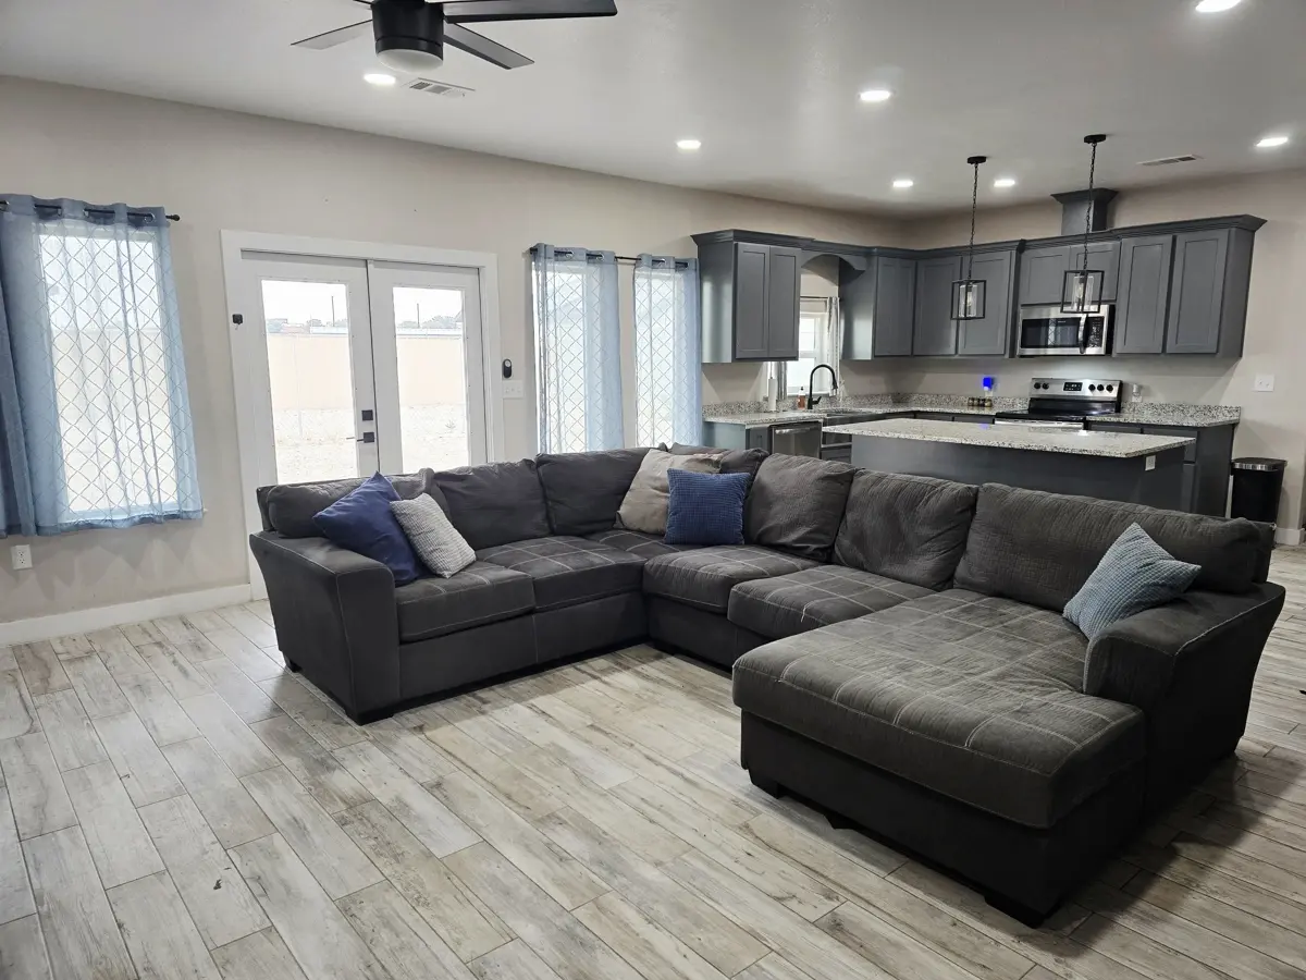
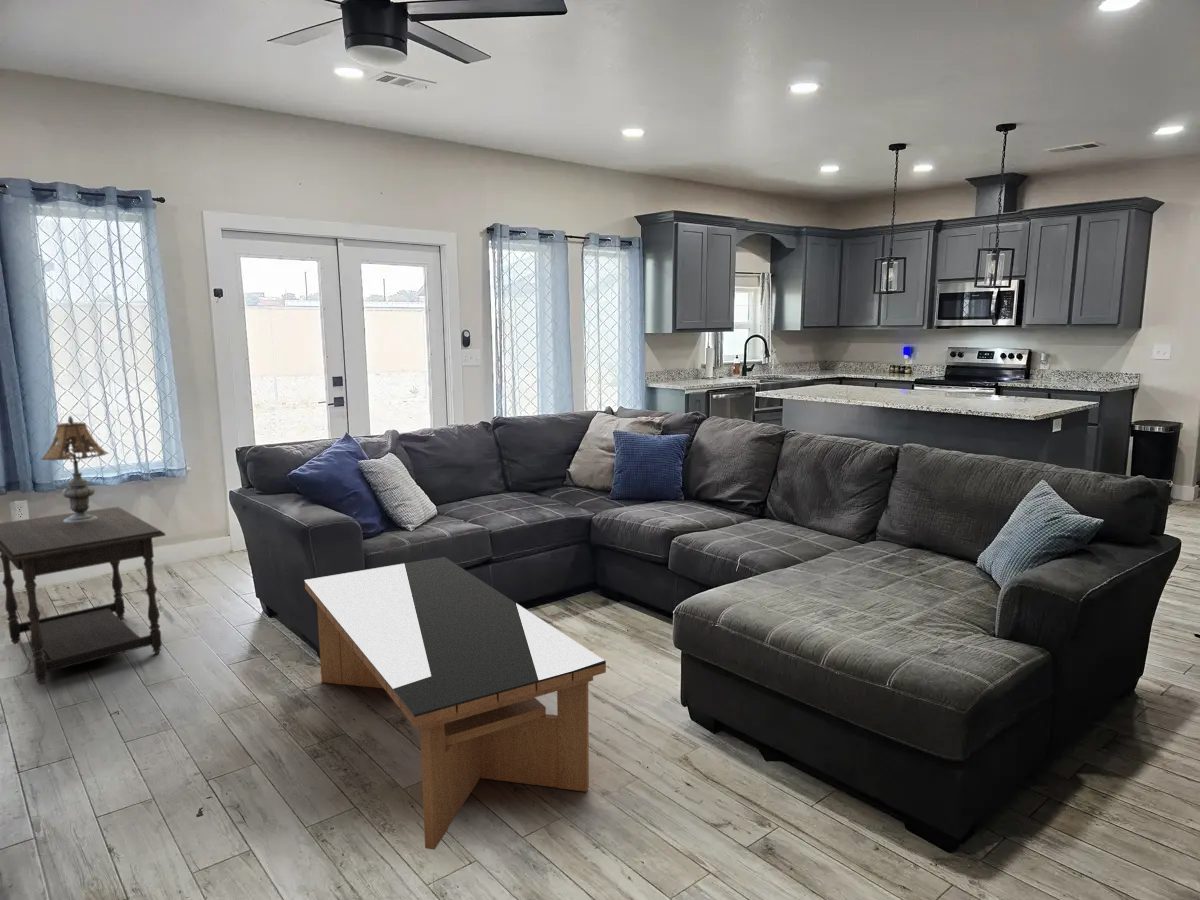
+ table lamp (74, 467)
+ coffee table (435, 671)
+ side table (77, 568)
